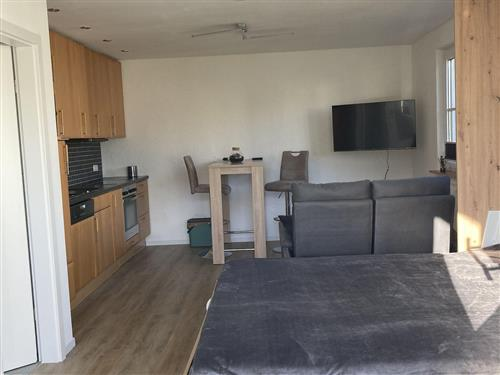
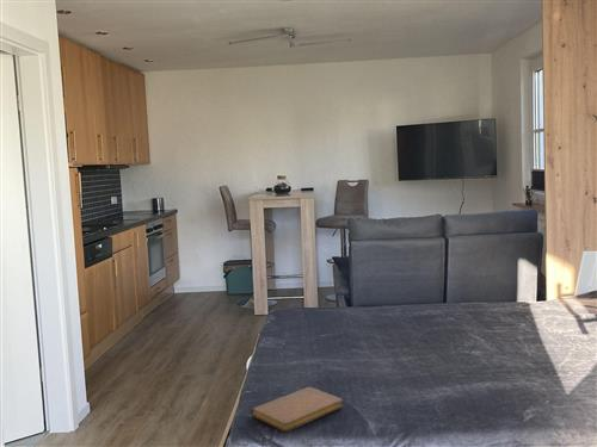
+ notebook (297, 406)
